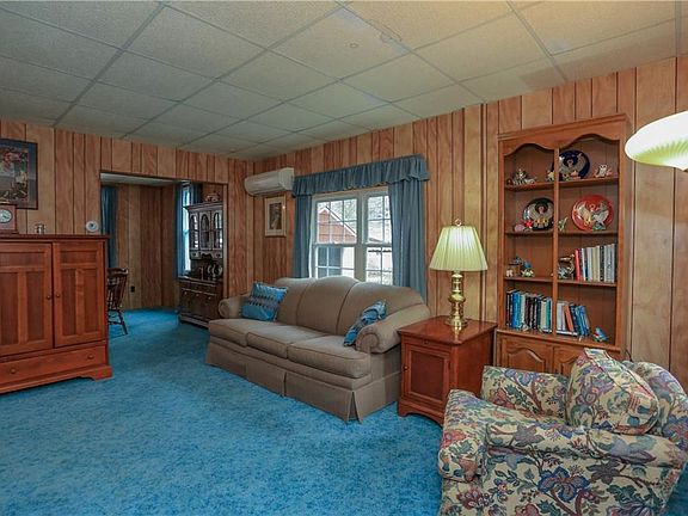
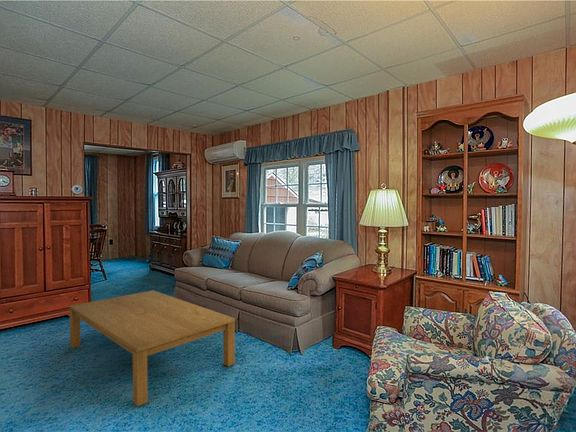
+ coffee table (147, 333)
